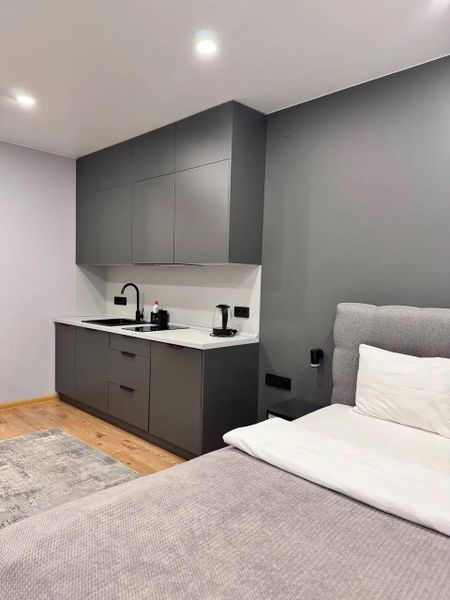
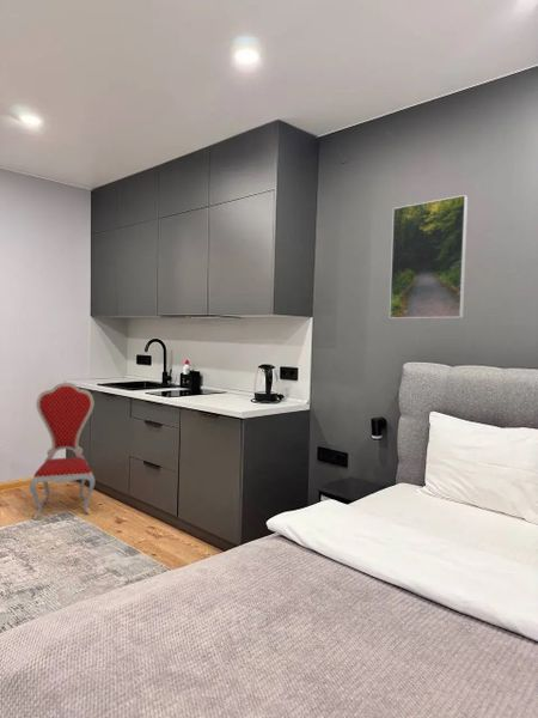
+ dining chair (63, 446)
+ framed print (426, 260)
